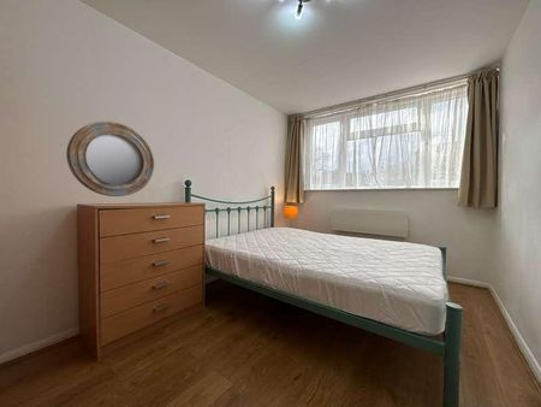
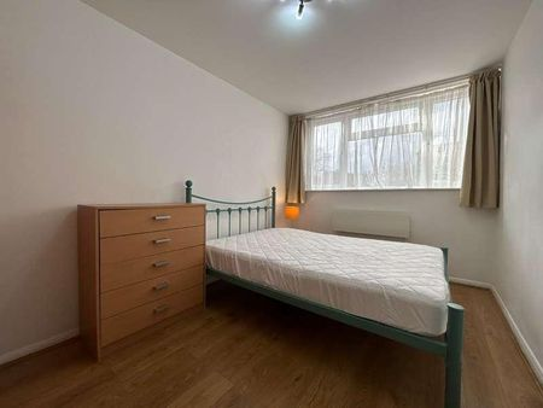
- home mirror (115, 159)
